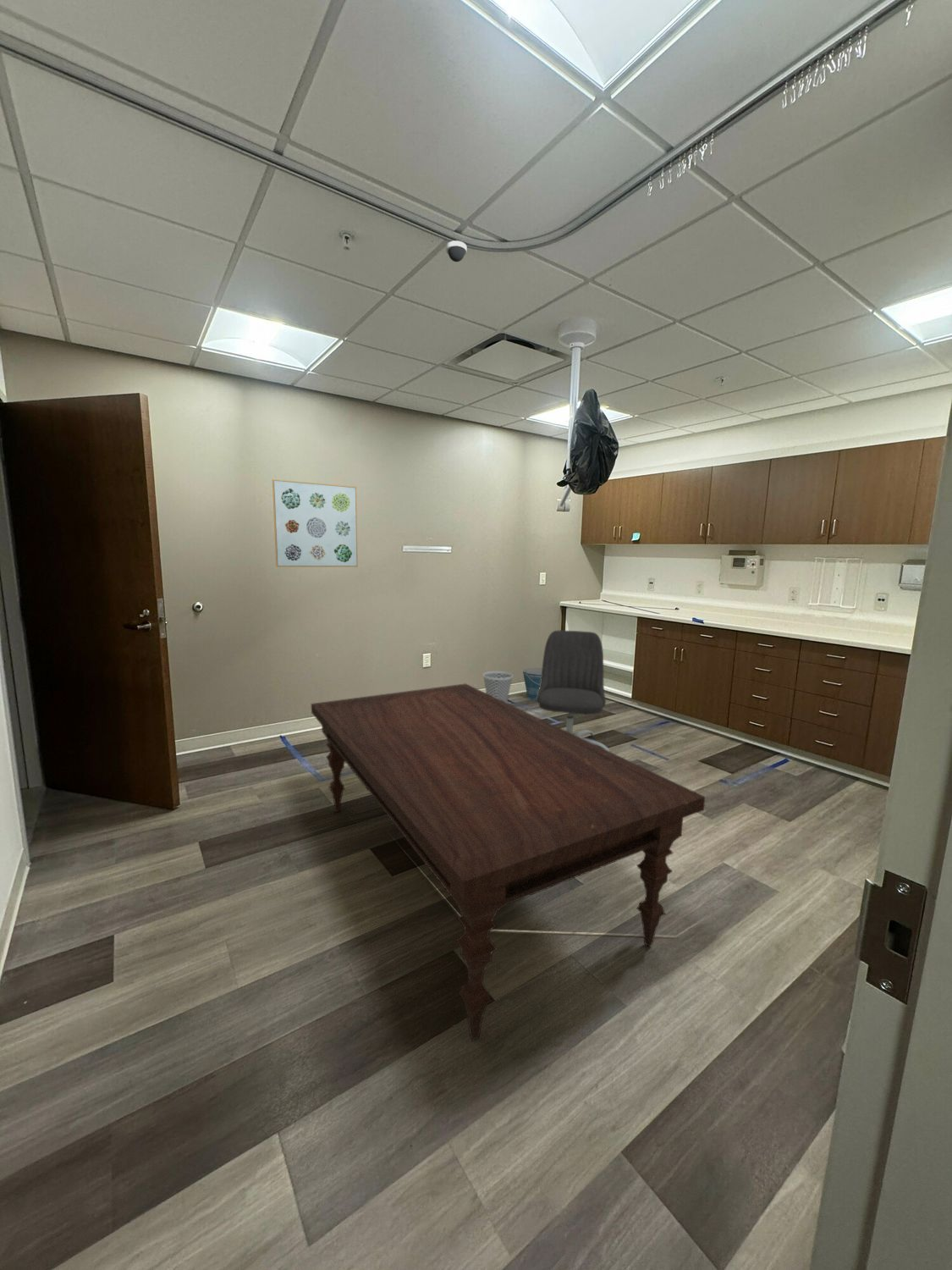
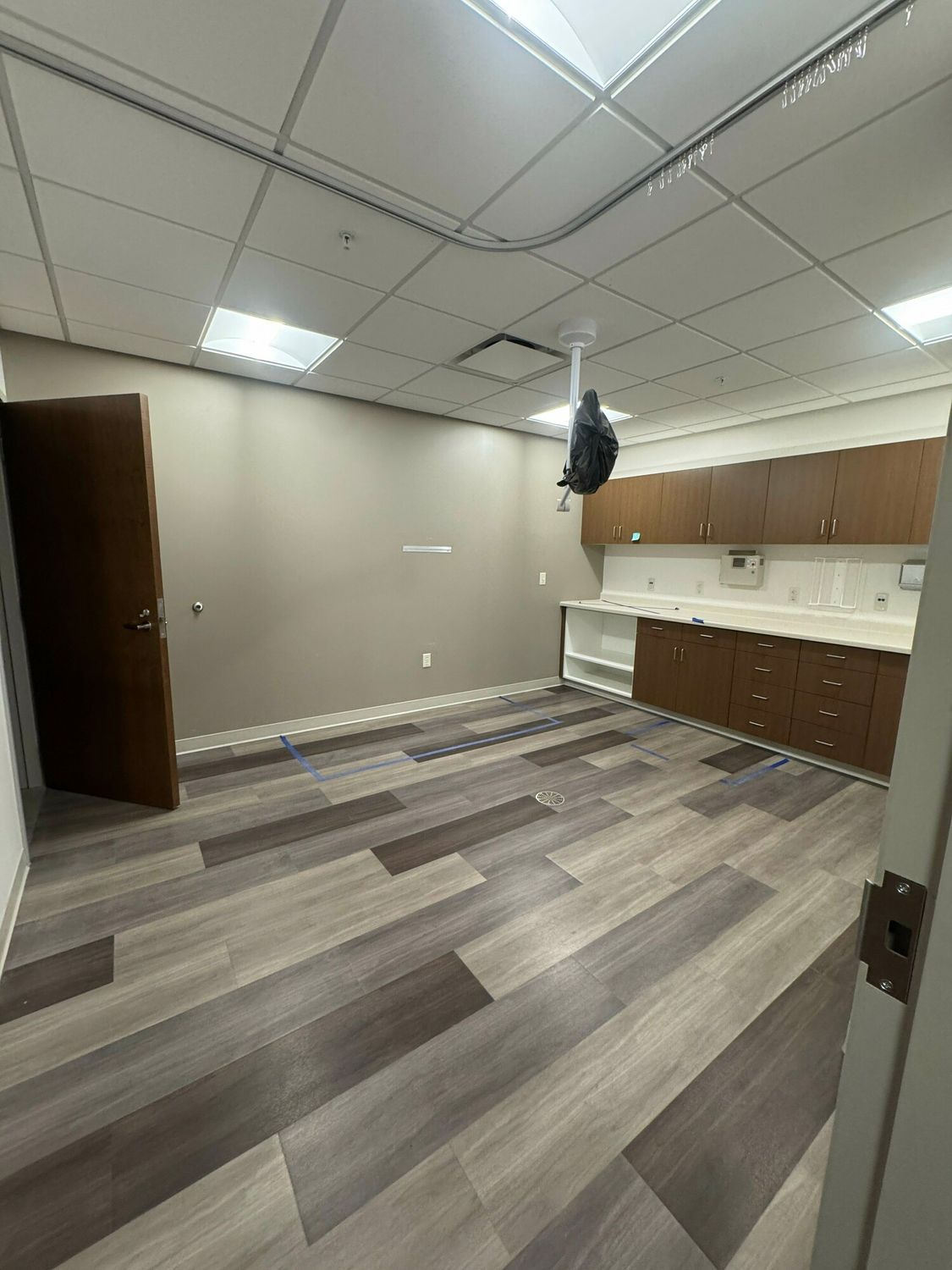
- office chair (570, 695)
- dining table (464, 803)
- bucket (537, 683)
- wall art (317, 525)
- wastebasket (498, 688)
- dome security camera (456, 253)
